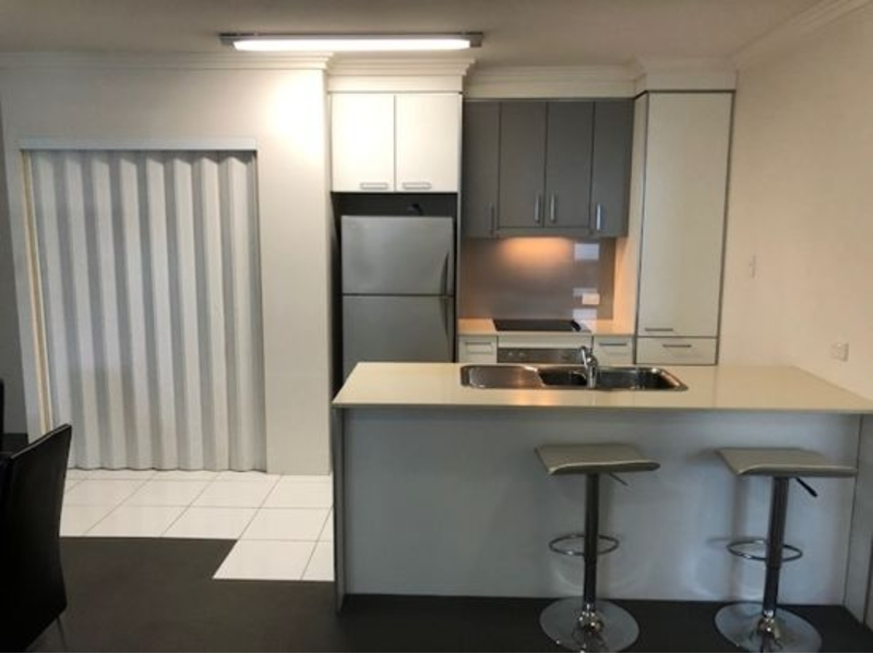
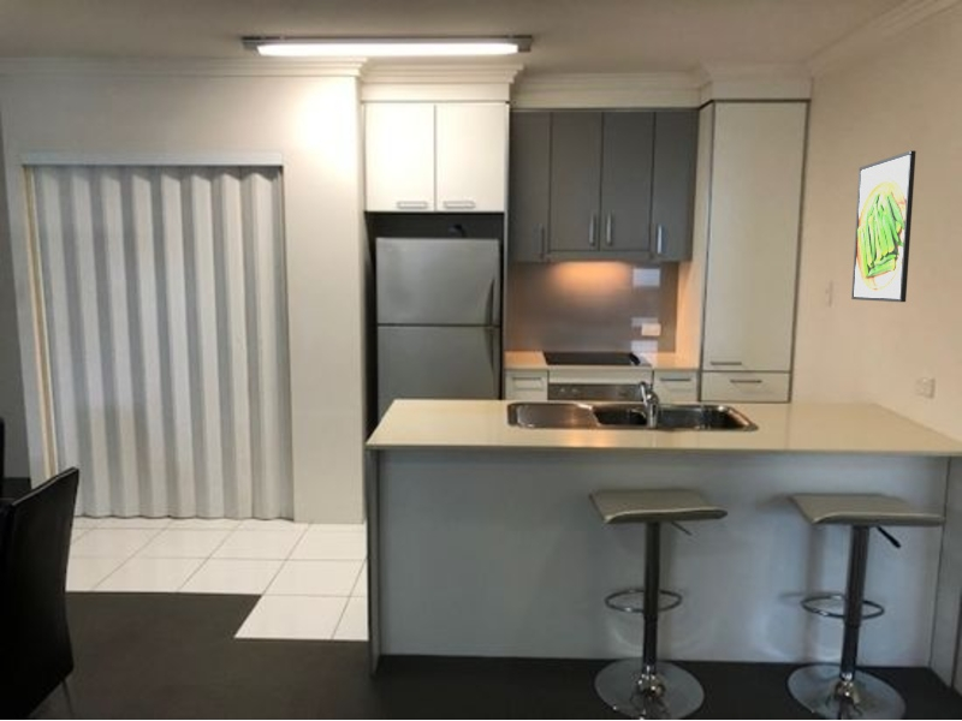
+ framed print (880, 231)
